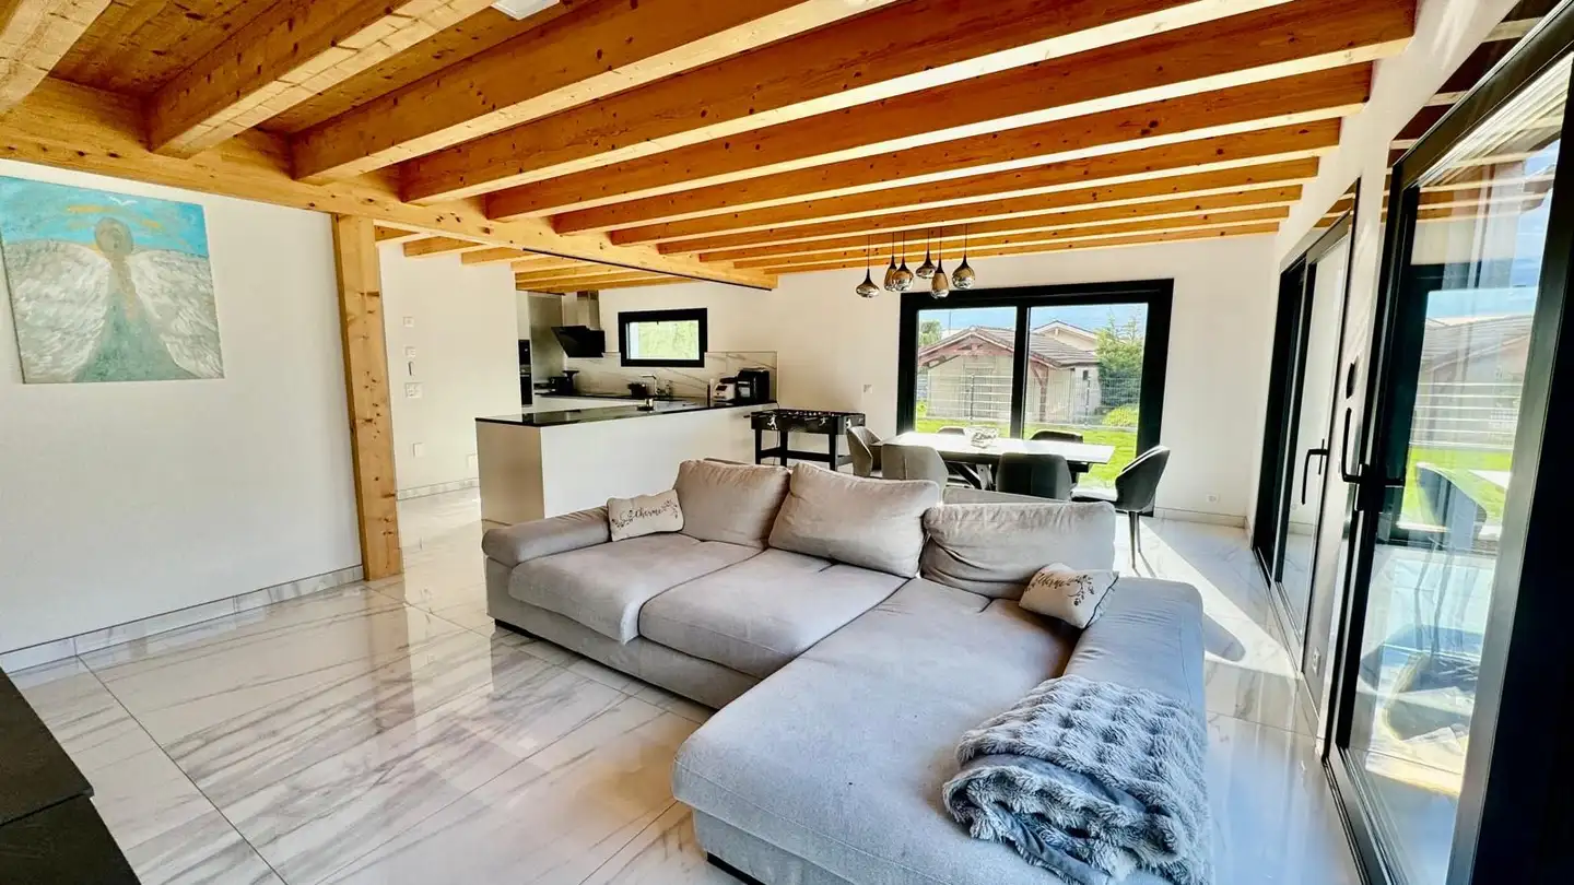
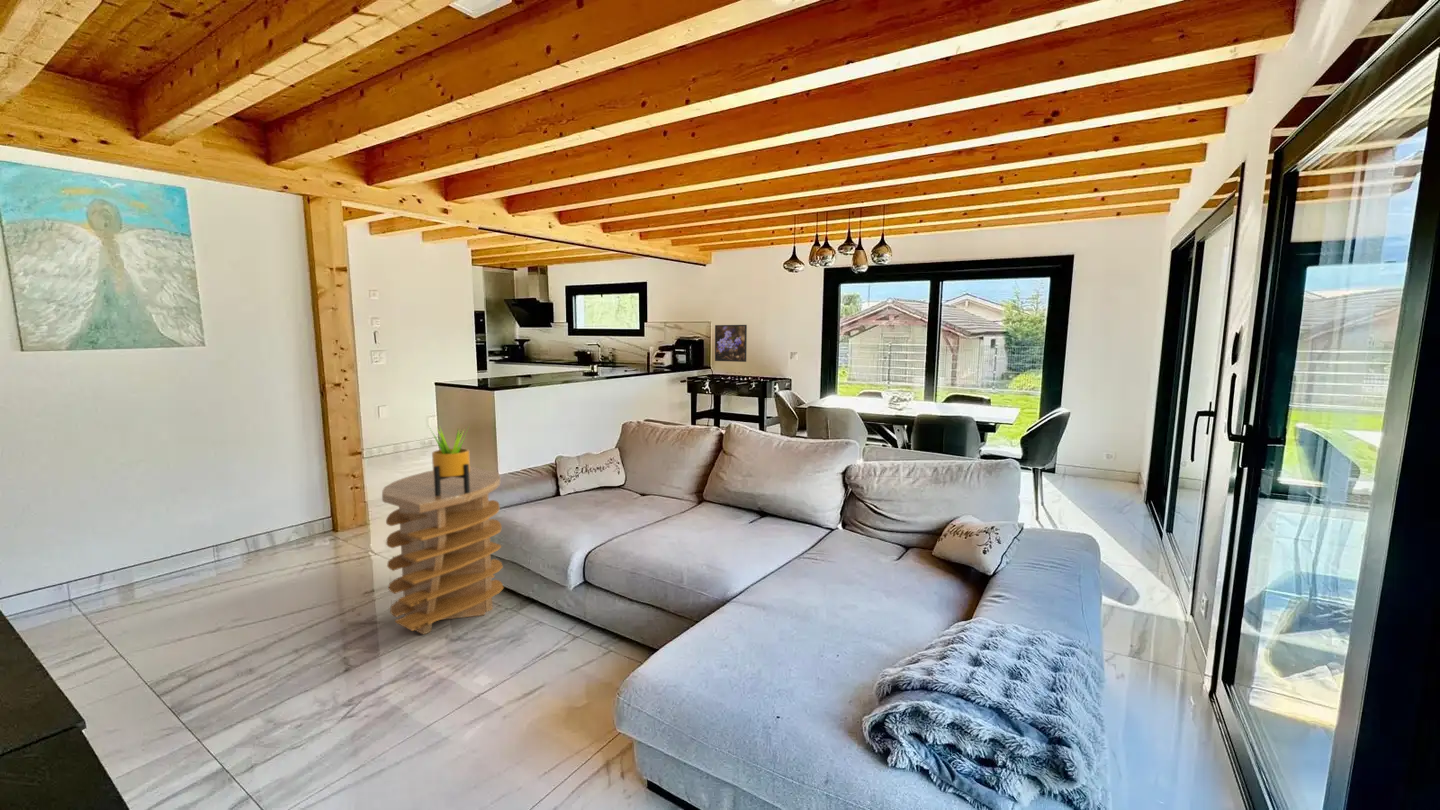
+ potted plant (451, 456)
+ side table (447, 550)
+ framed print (730, 343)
